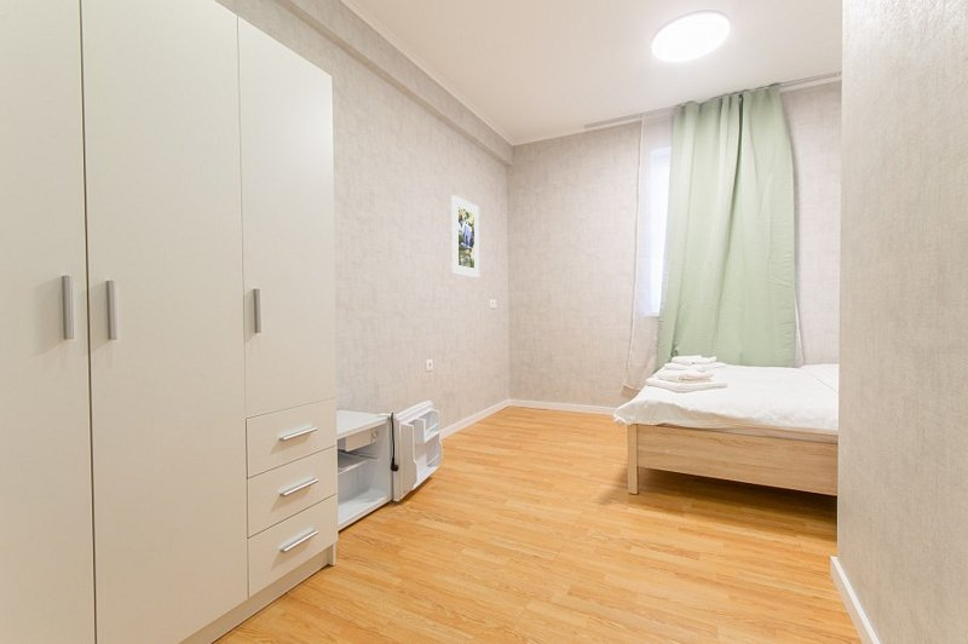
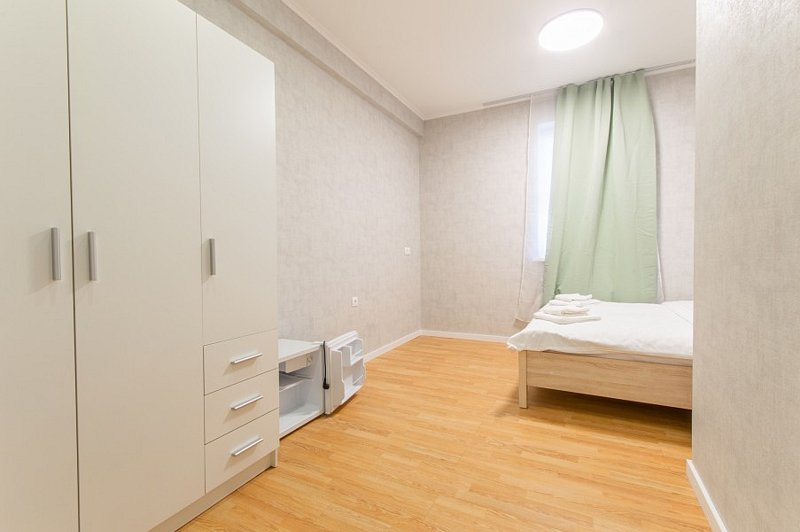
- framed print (466, 237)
